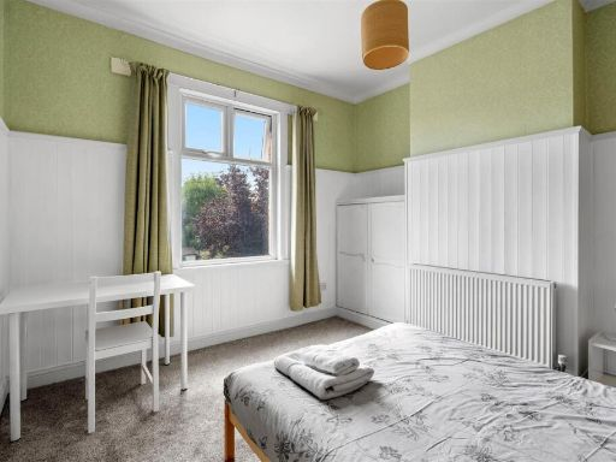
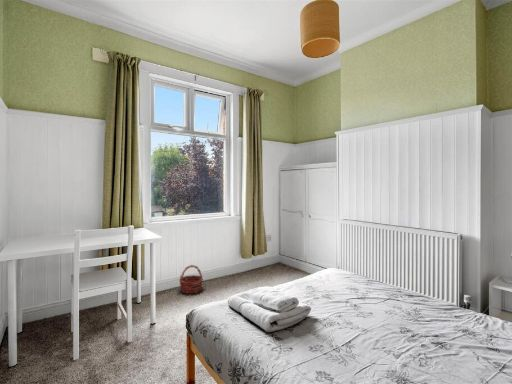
+ basket (191, 277)
